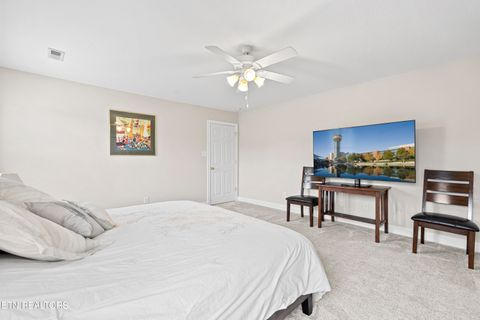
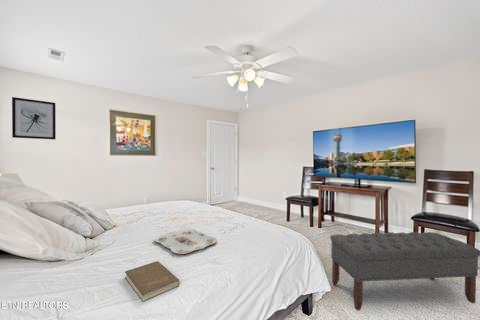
+ wall art (34, 119)
+ serving tray (185, 240)
+ book (151, 278)
+ bench (398, 265)
